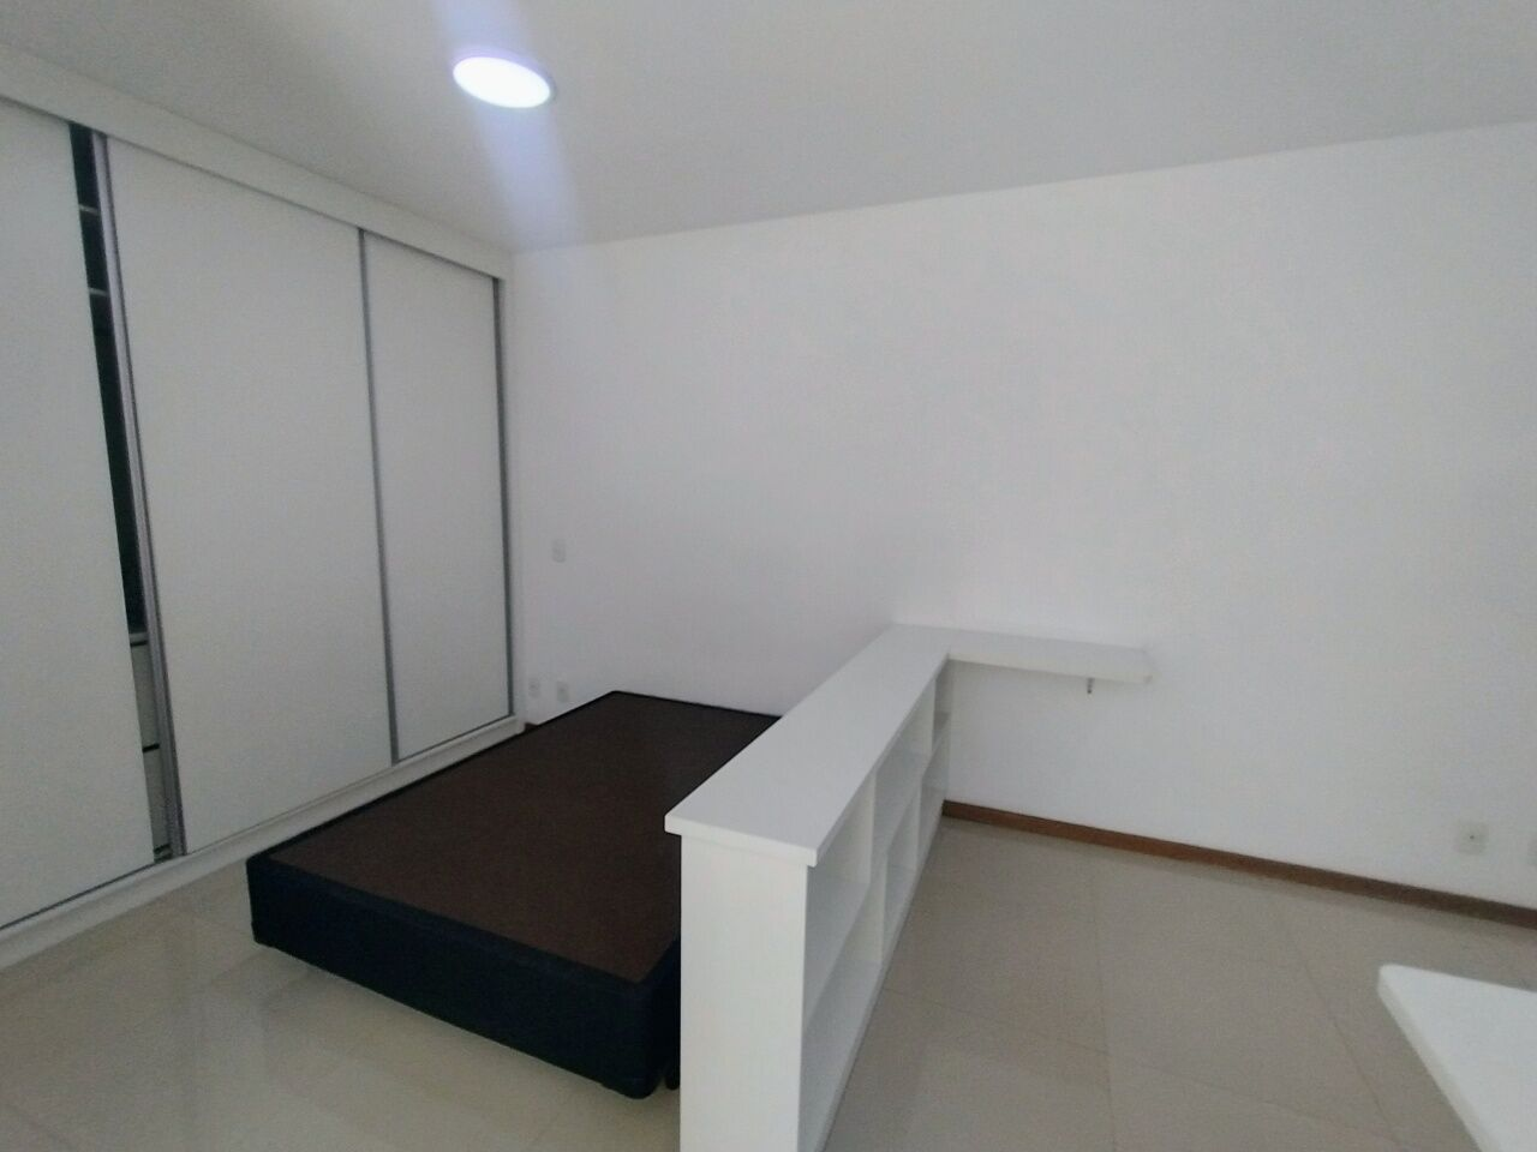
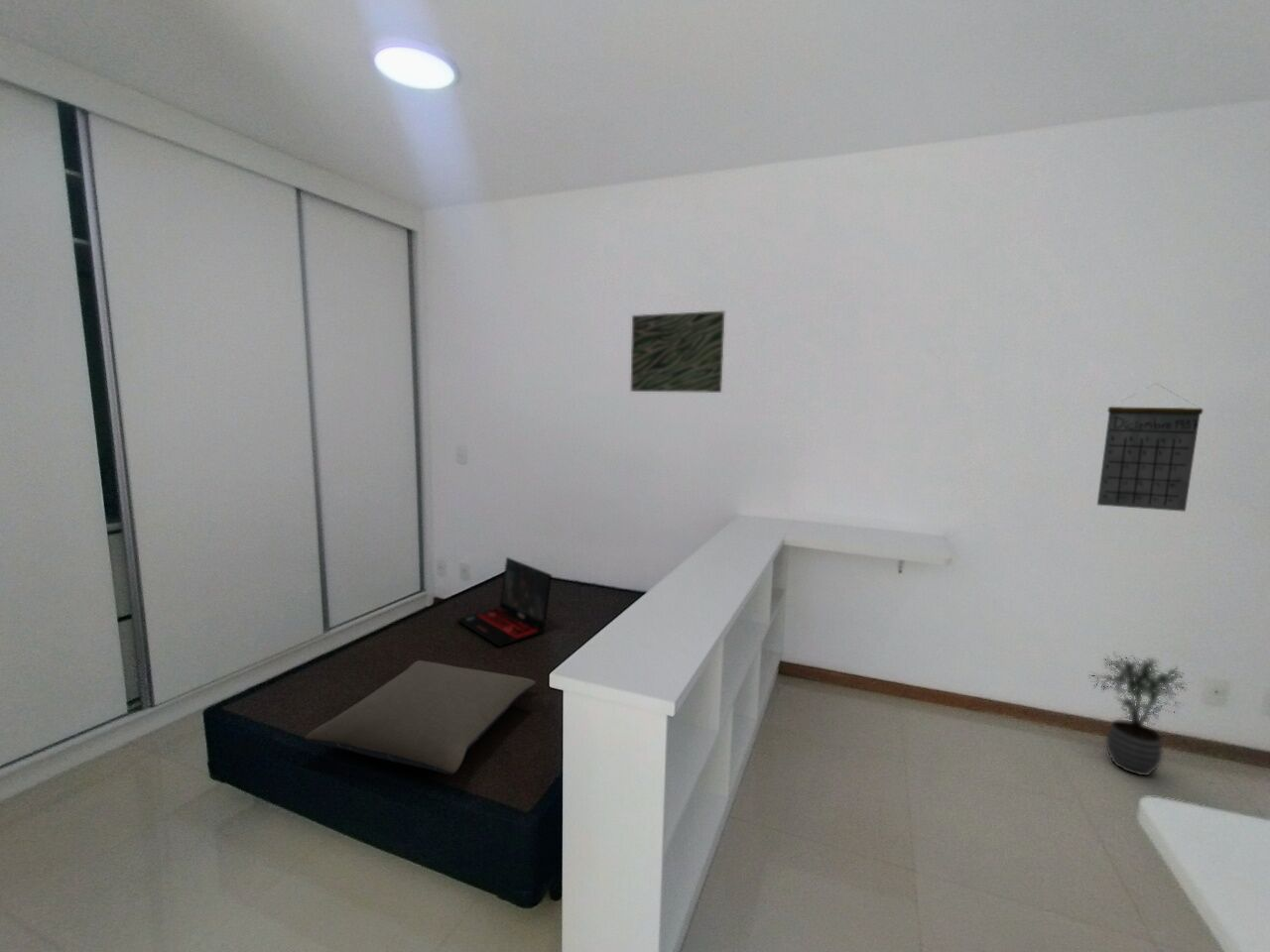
+ pillow (431, 707)
+ calendar (1148, 446)
+ laptop (503, 598)
+ wall art (676, 352)
+ potted plant (1135, 712)
